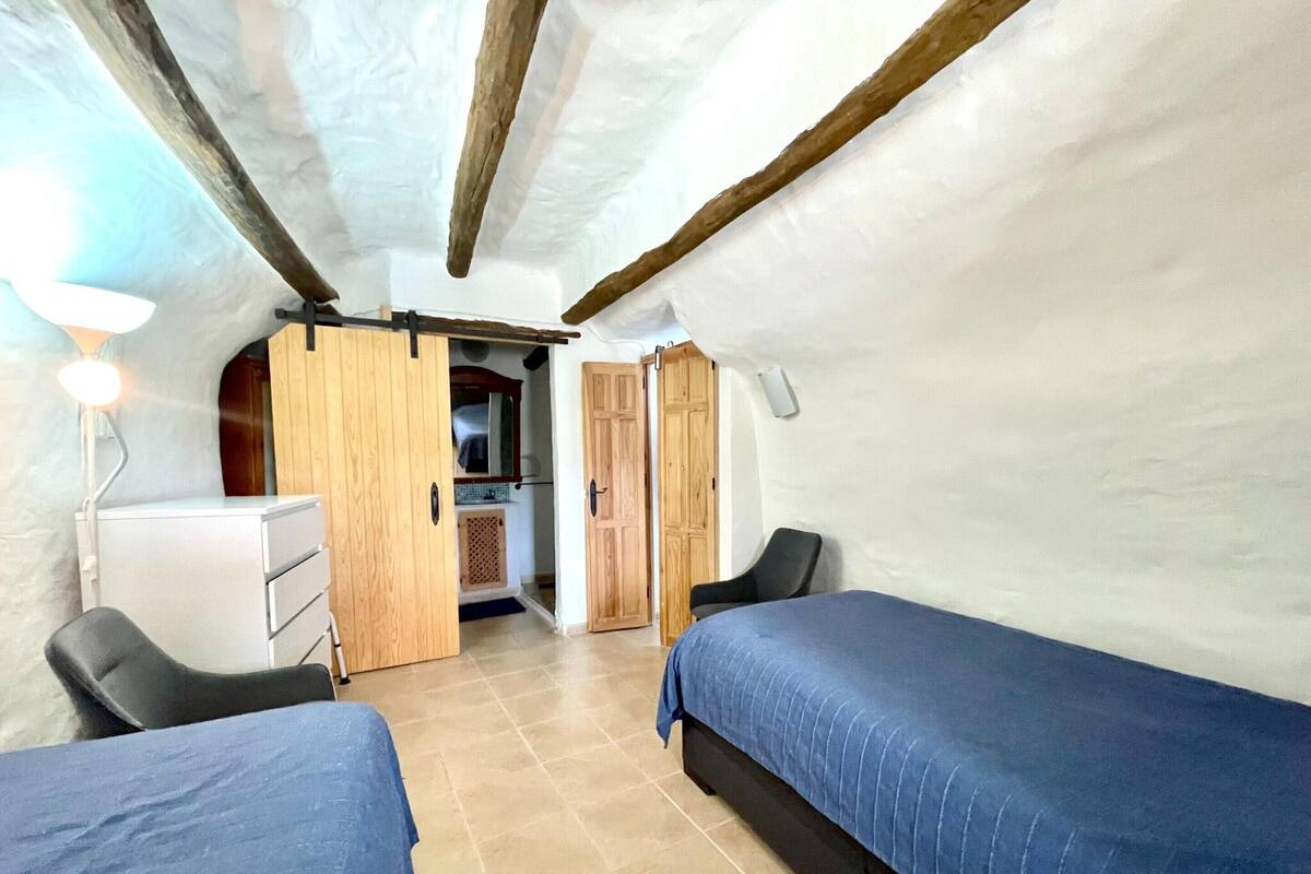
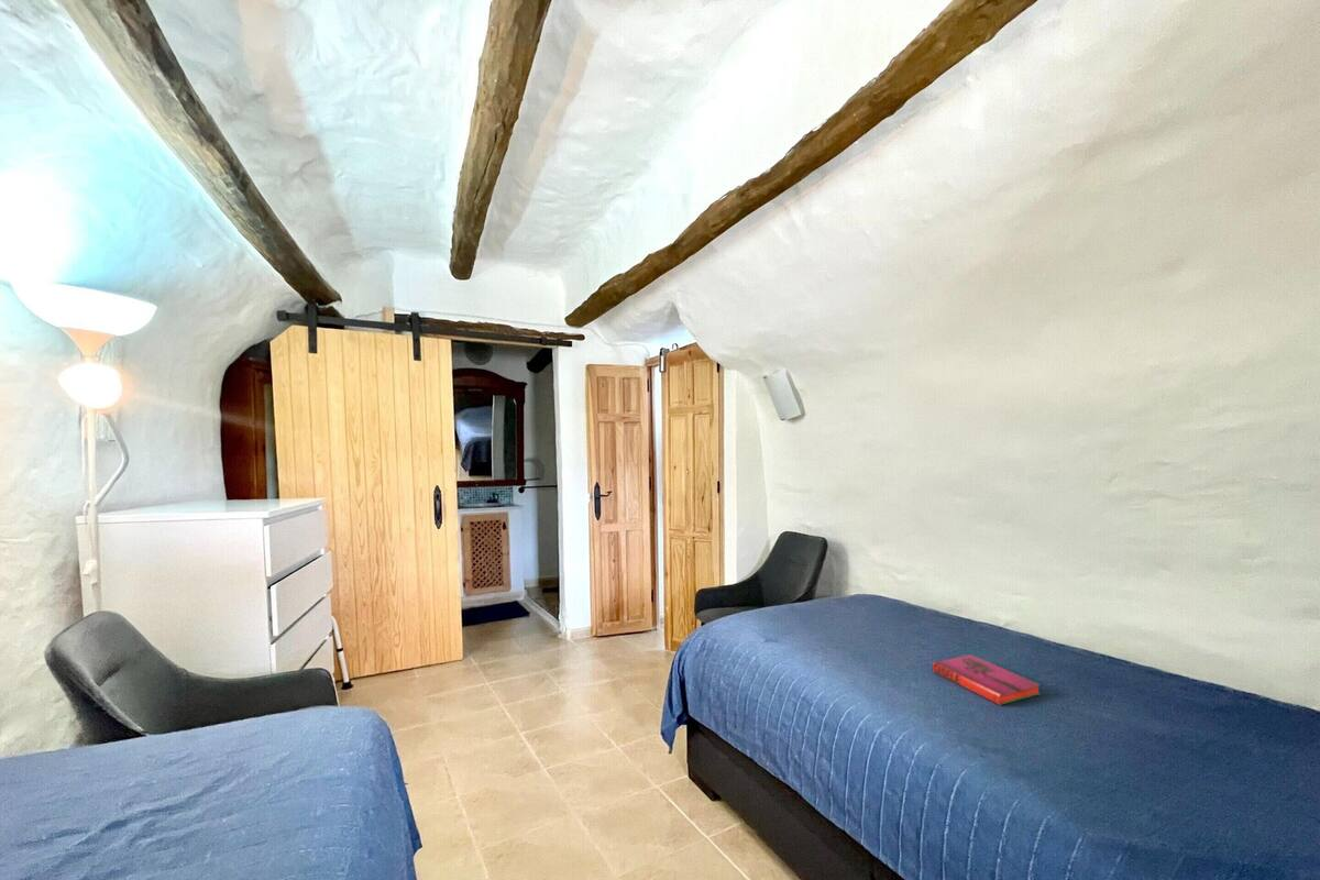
+ hardback book (983, 678)
